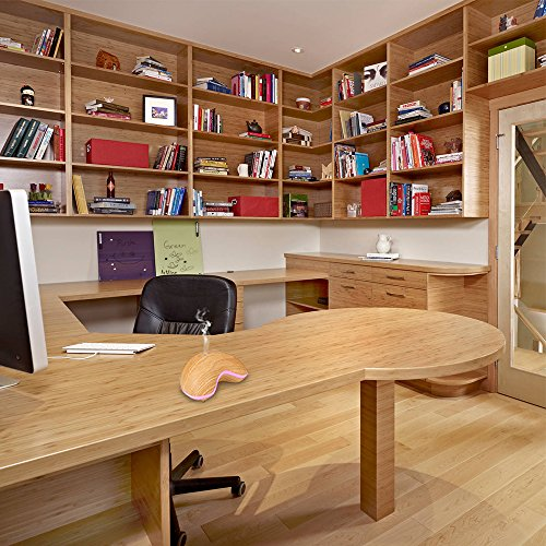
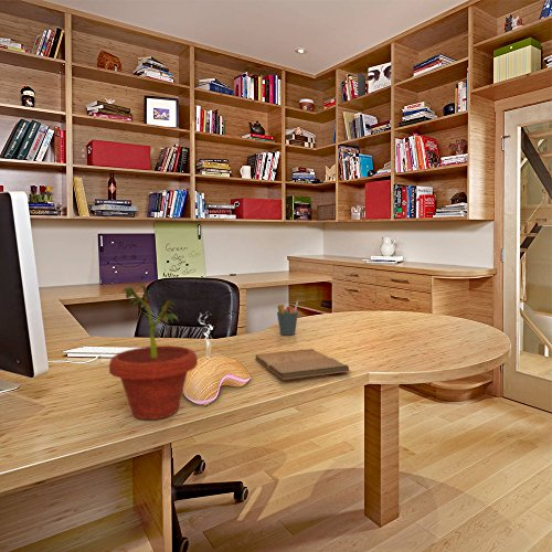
+ potted plant (152, 344)
+ book (299, 362)
+ pen holder (287, 317)
